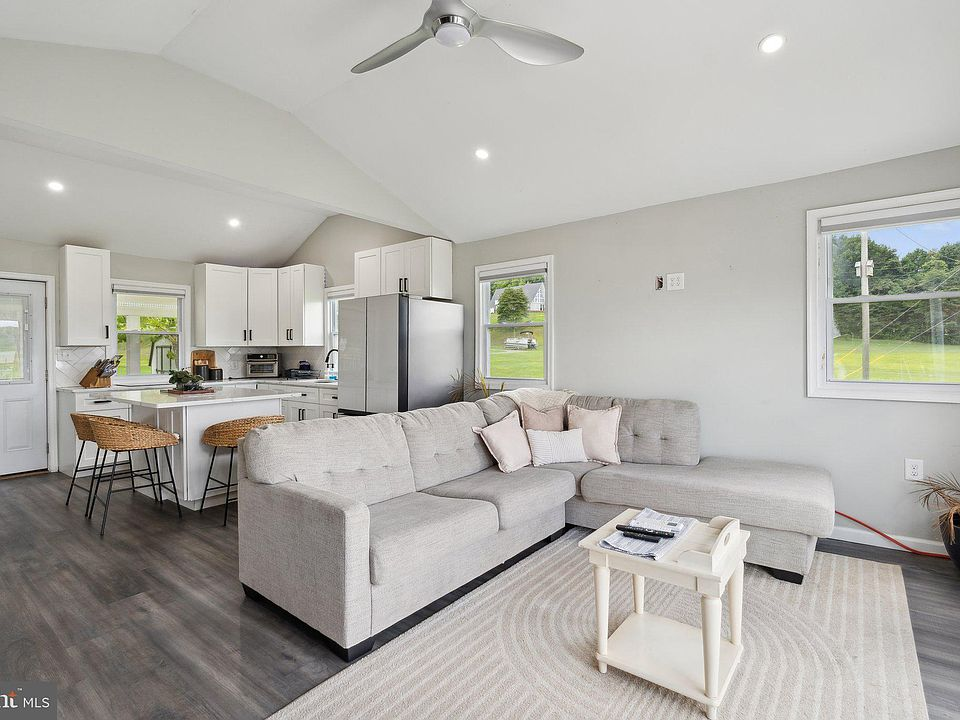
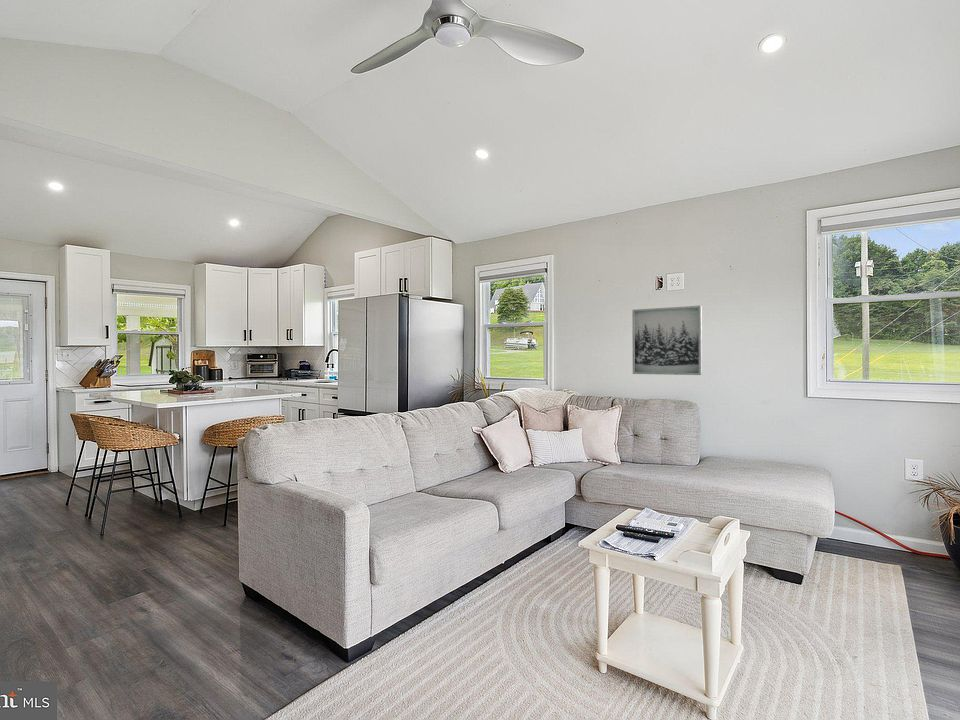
+ wall art (666, 341)
